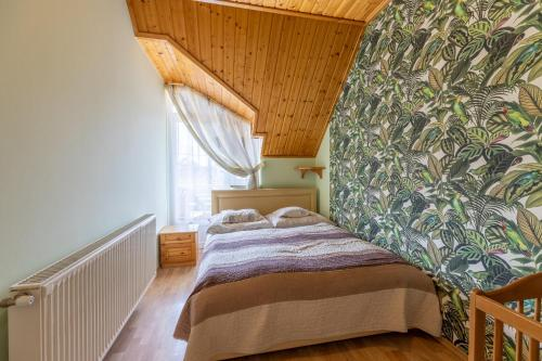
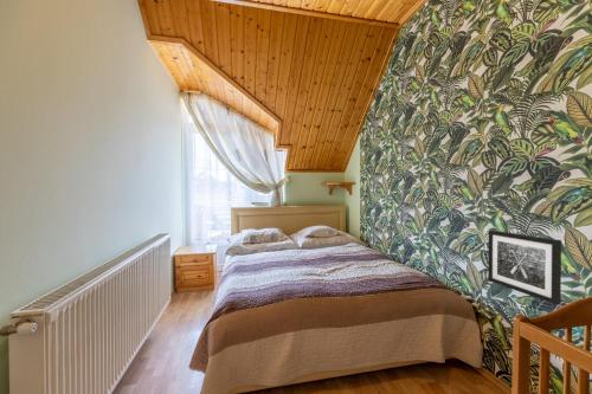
+ wall art (520, 263)
